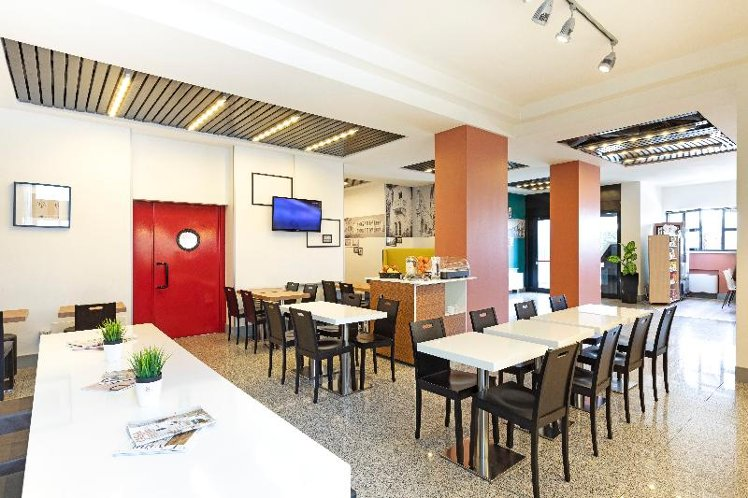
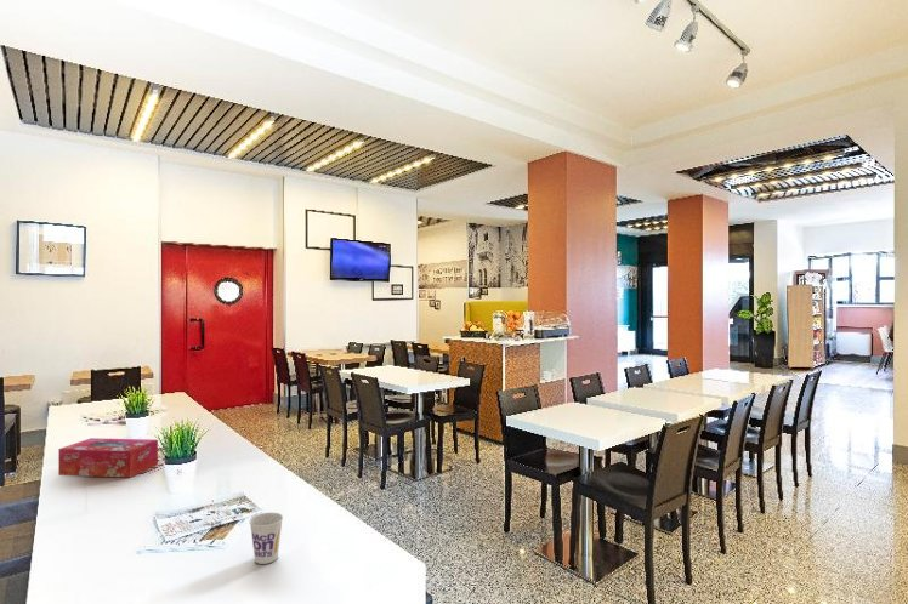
+ tissue box (109, 456)
+ cup (266, 539)
